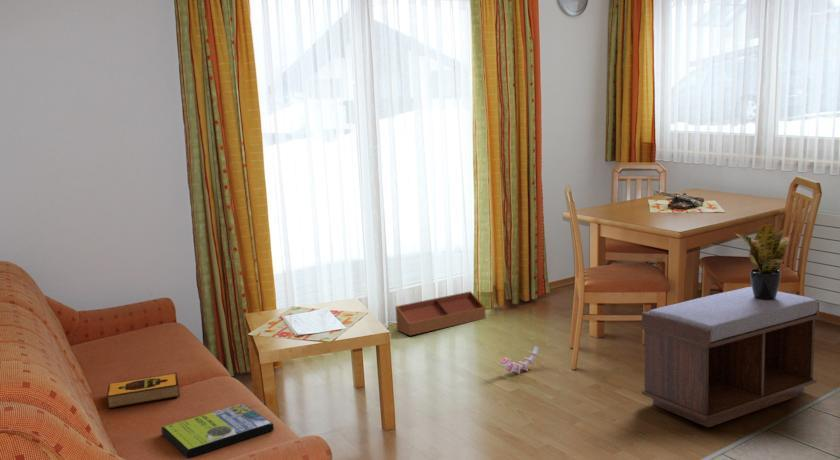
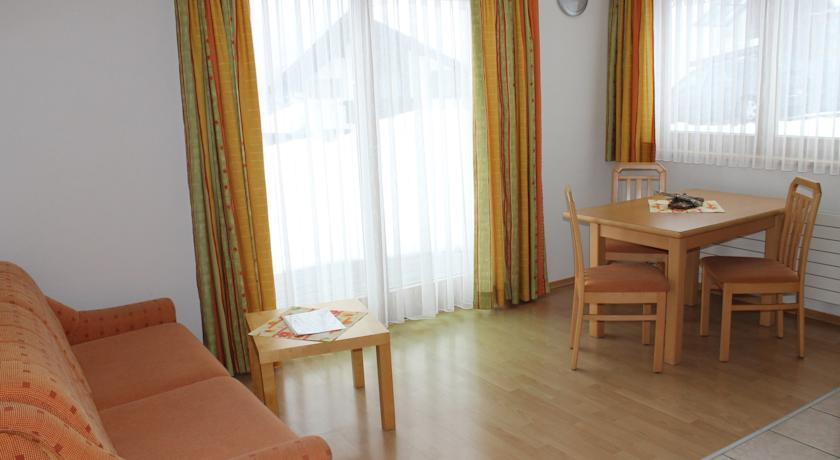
- potted plant (764, 259)
- storage bin (441, 312)
- hardback book (144, 389)
- bench (731, 351)
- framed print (217, 428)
- stacking toy (519, 361)
